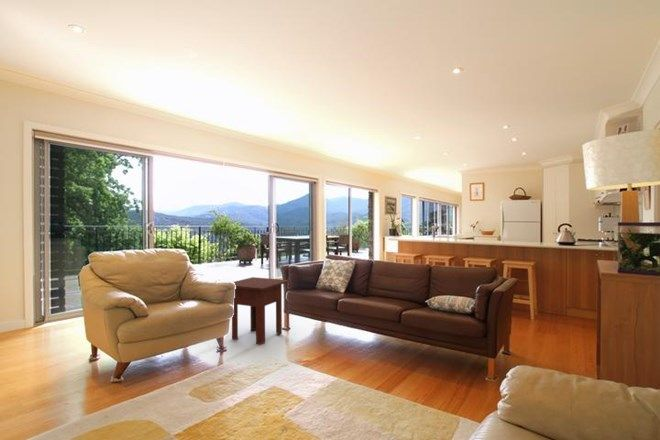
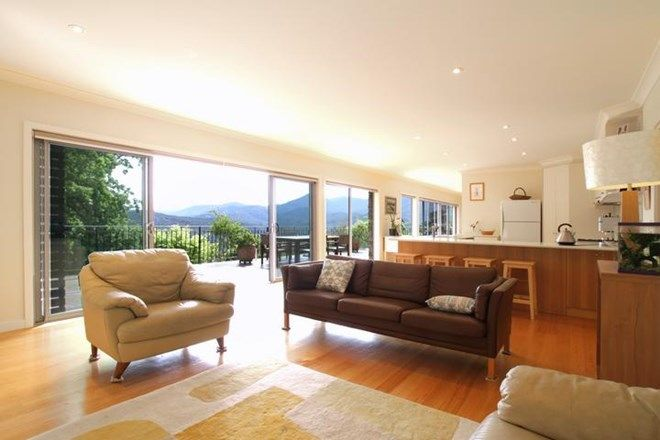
- side table (257, 309)
